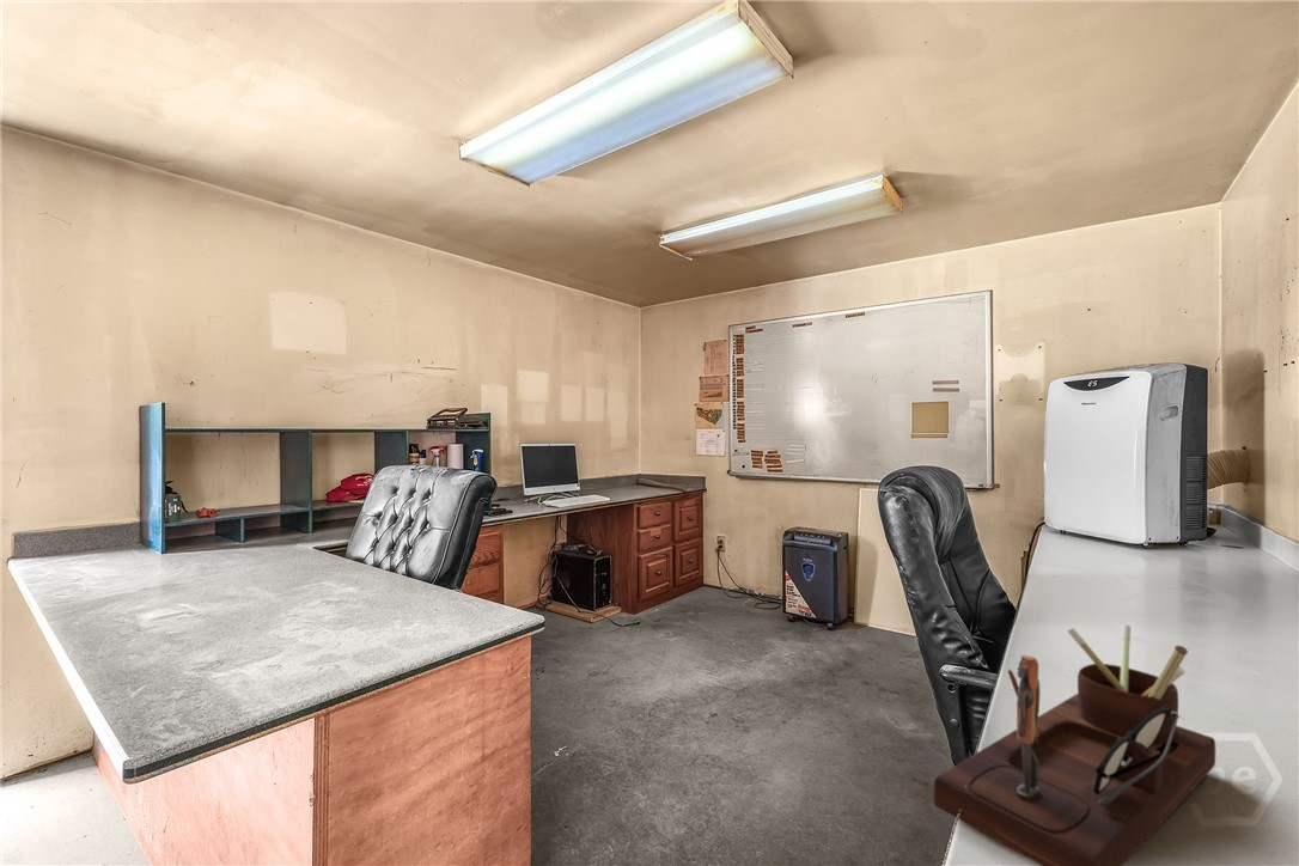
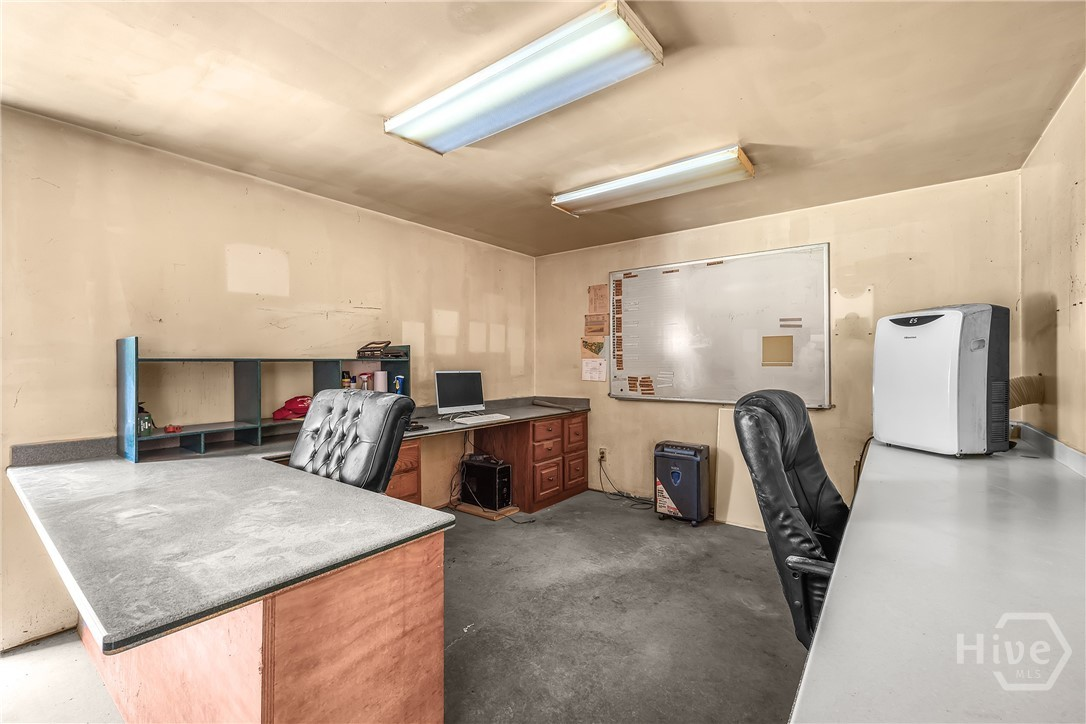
- desk organizer (1091, 706)
